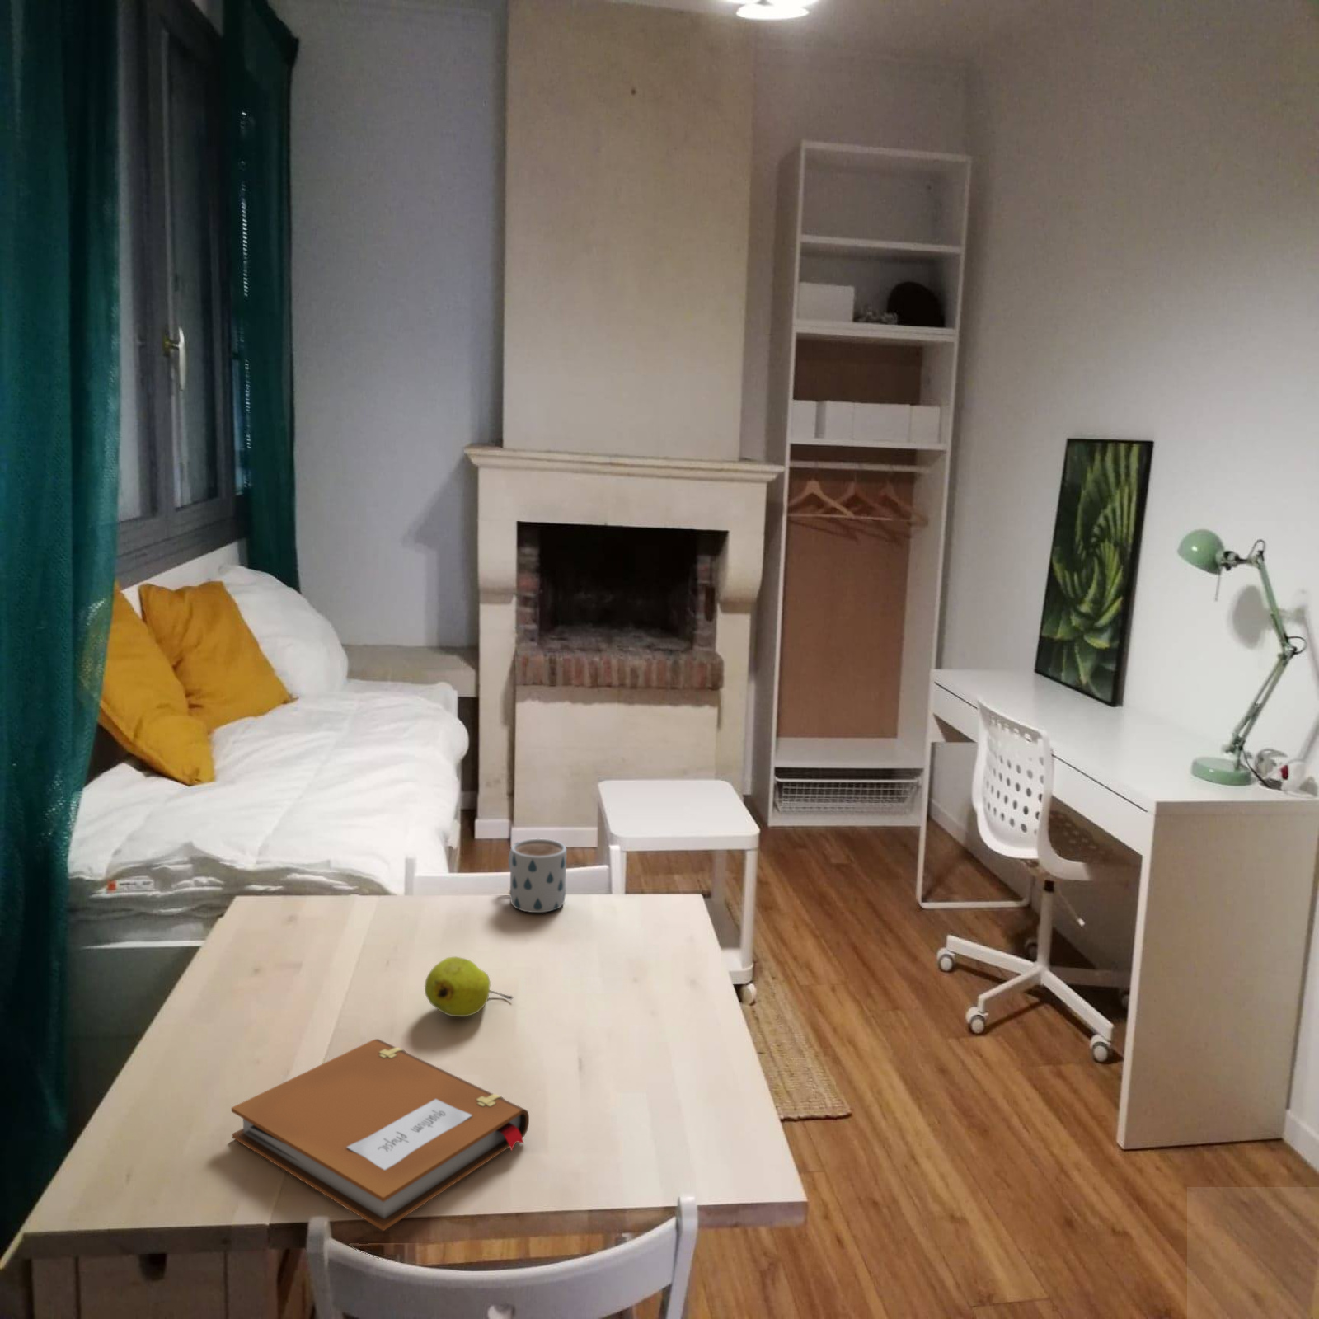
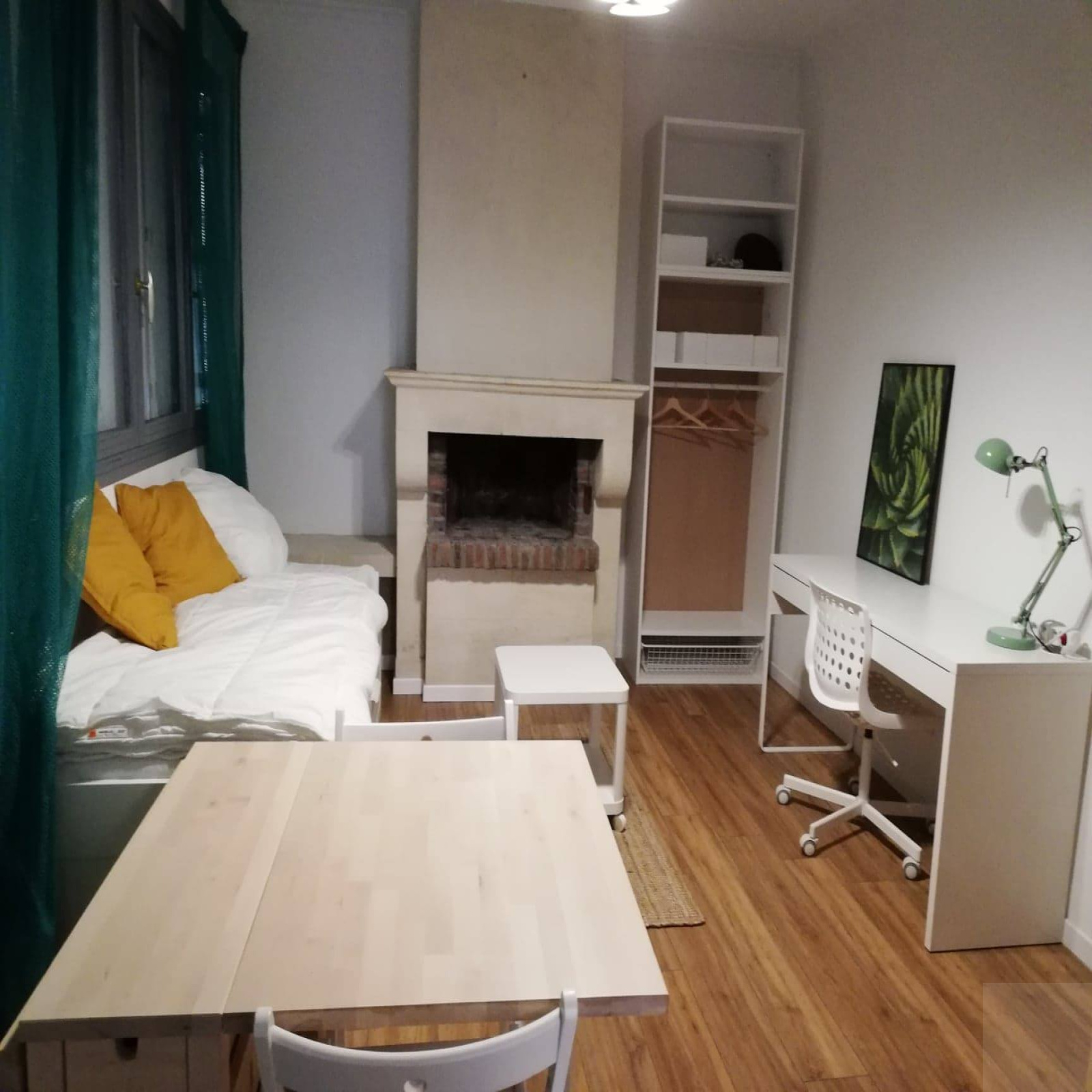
- notebook (387, 1123)
- fruit (466, 983)
- mug (531, 872)
